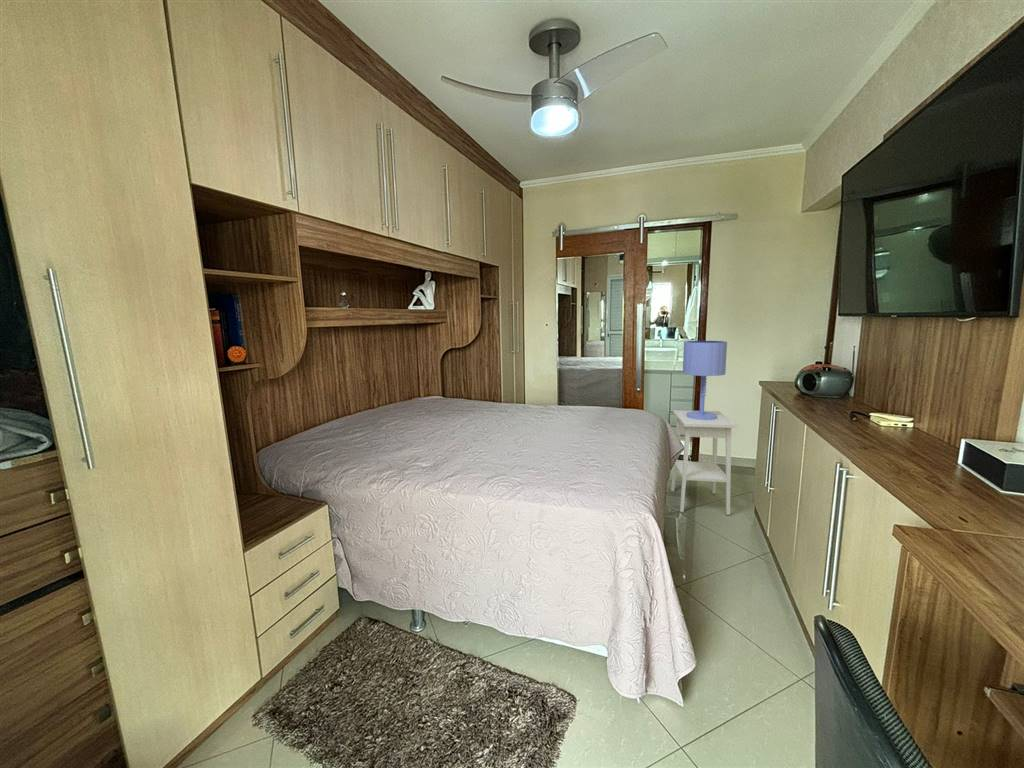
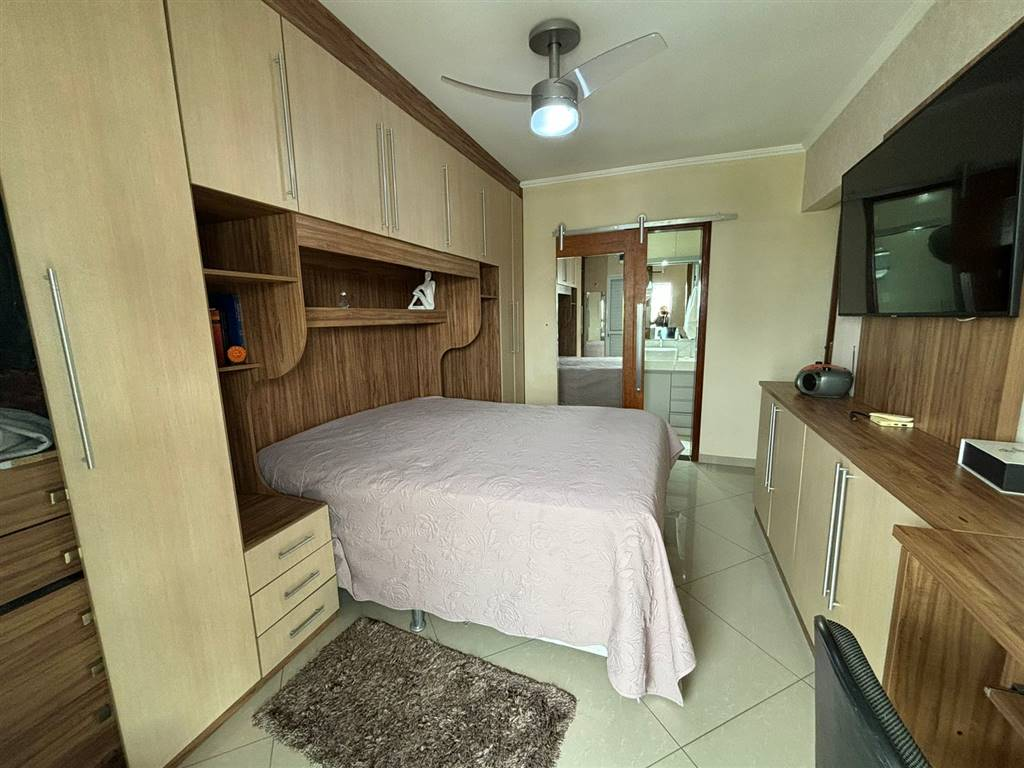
- table lamp (703, 379)
- side table (700, 462)
